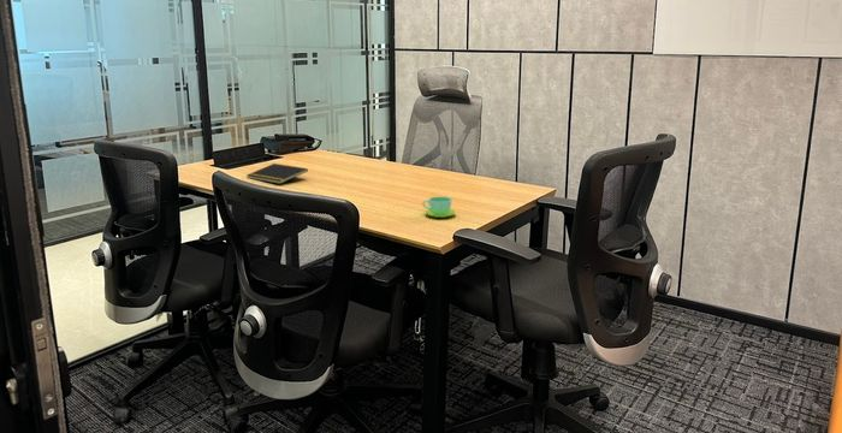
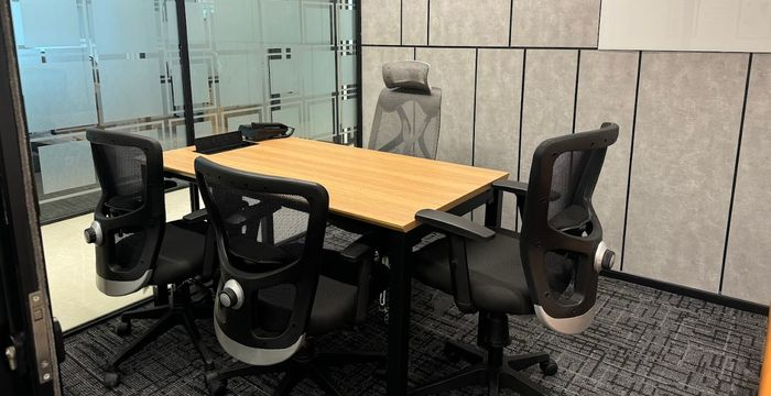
- cup (439, 207)
- notepad (277, 173)
